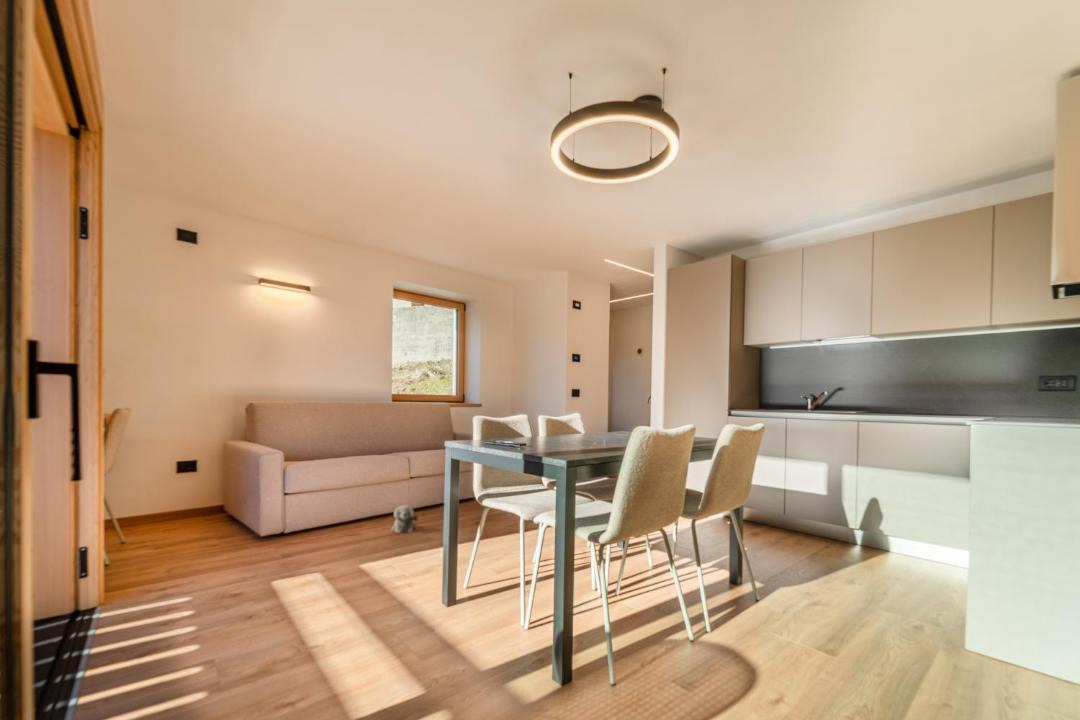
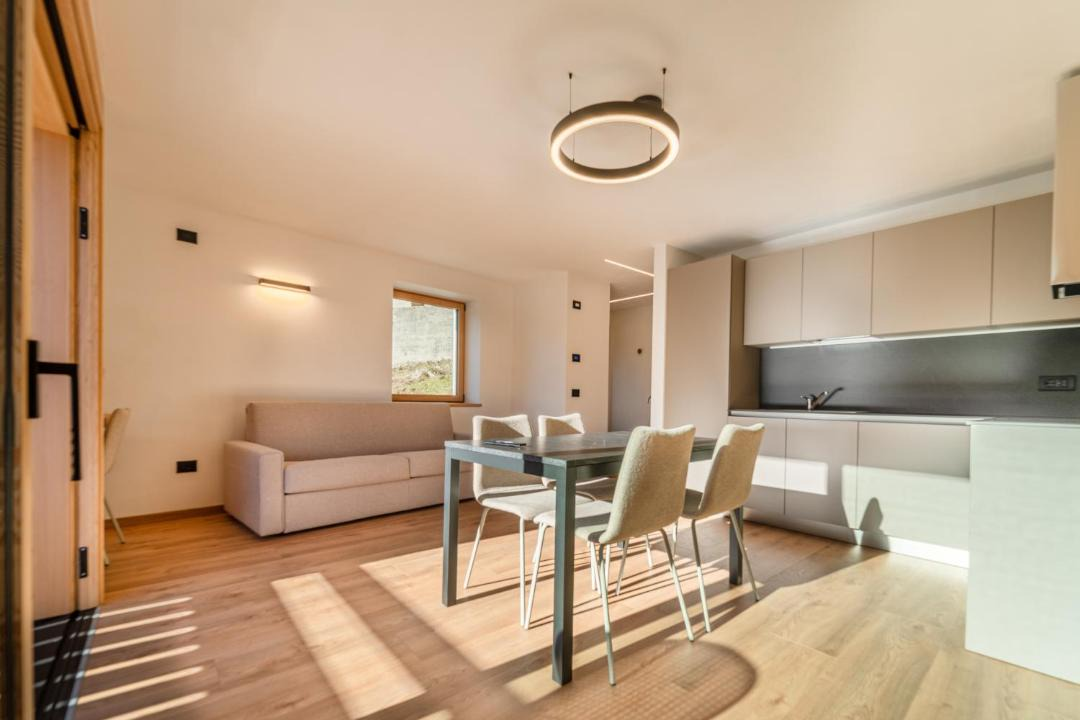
- plush toy (405, 514)
